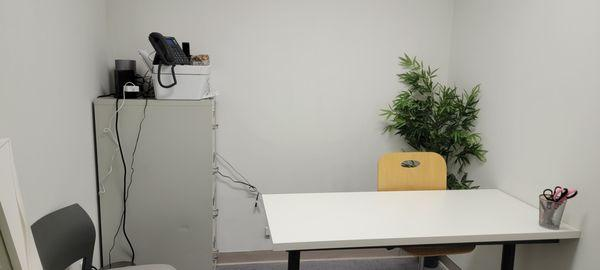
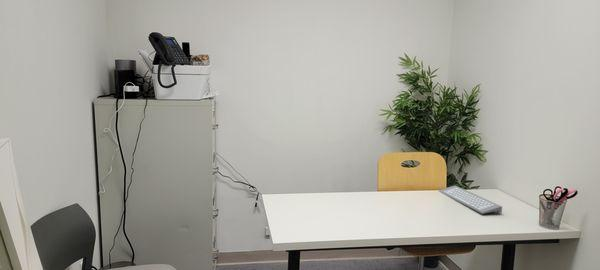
+ computer keyboard (467, 198)
